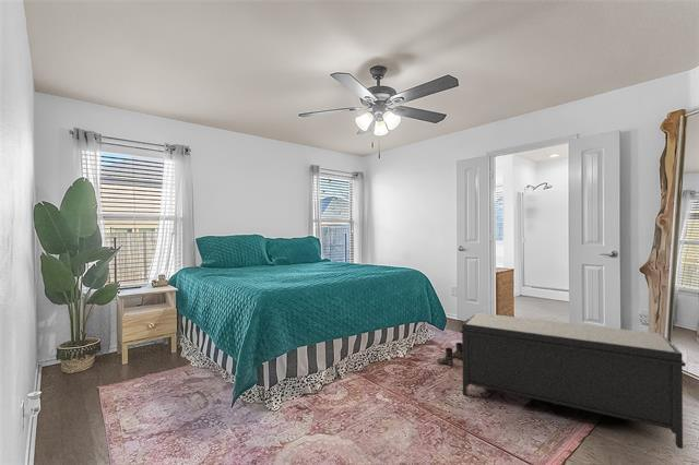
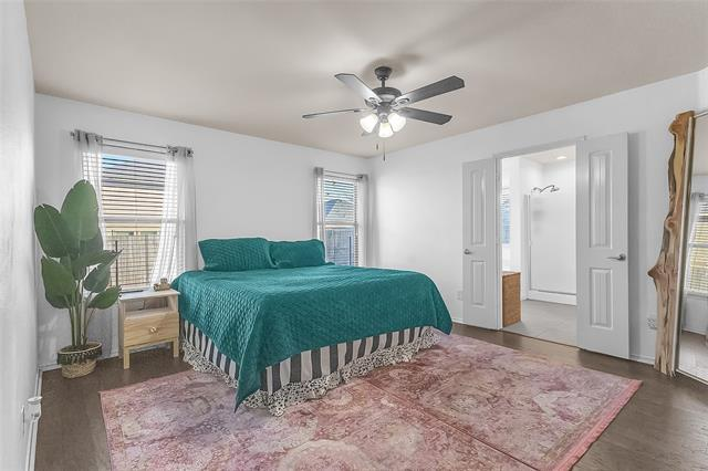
- bench (557, 366)
- boots (450, 353)
